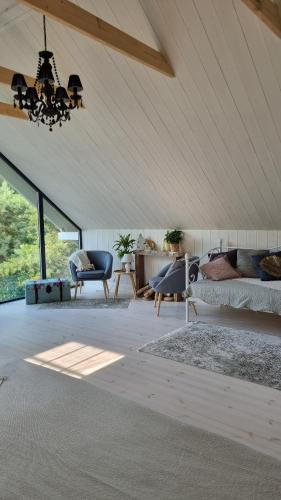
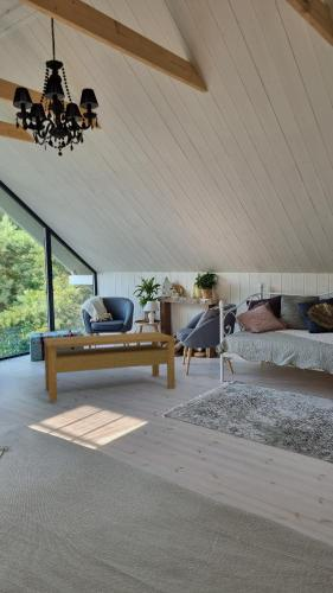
+ coffee table (109, 363)
